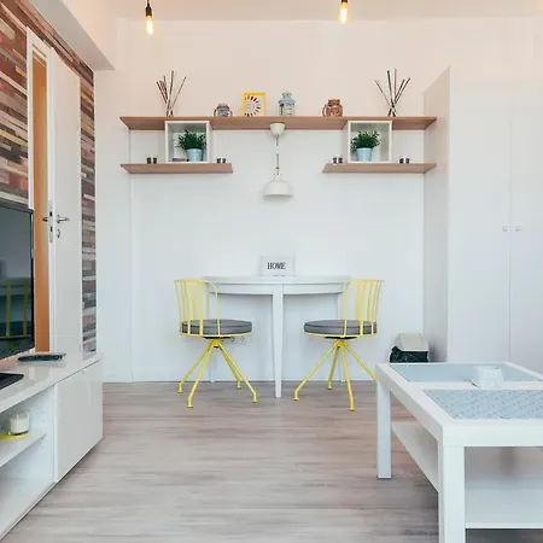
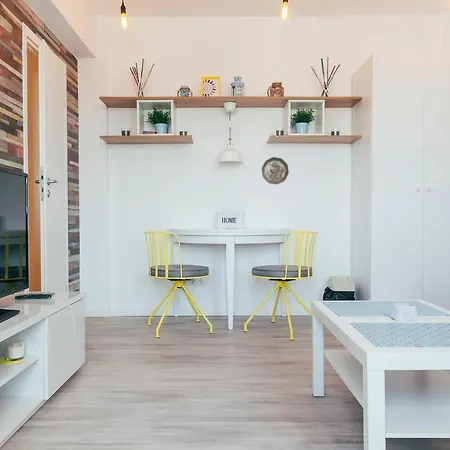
+ decorative plate (275, 170)
